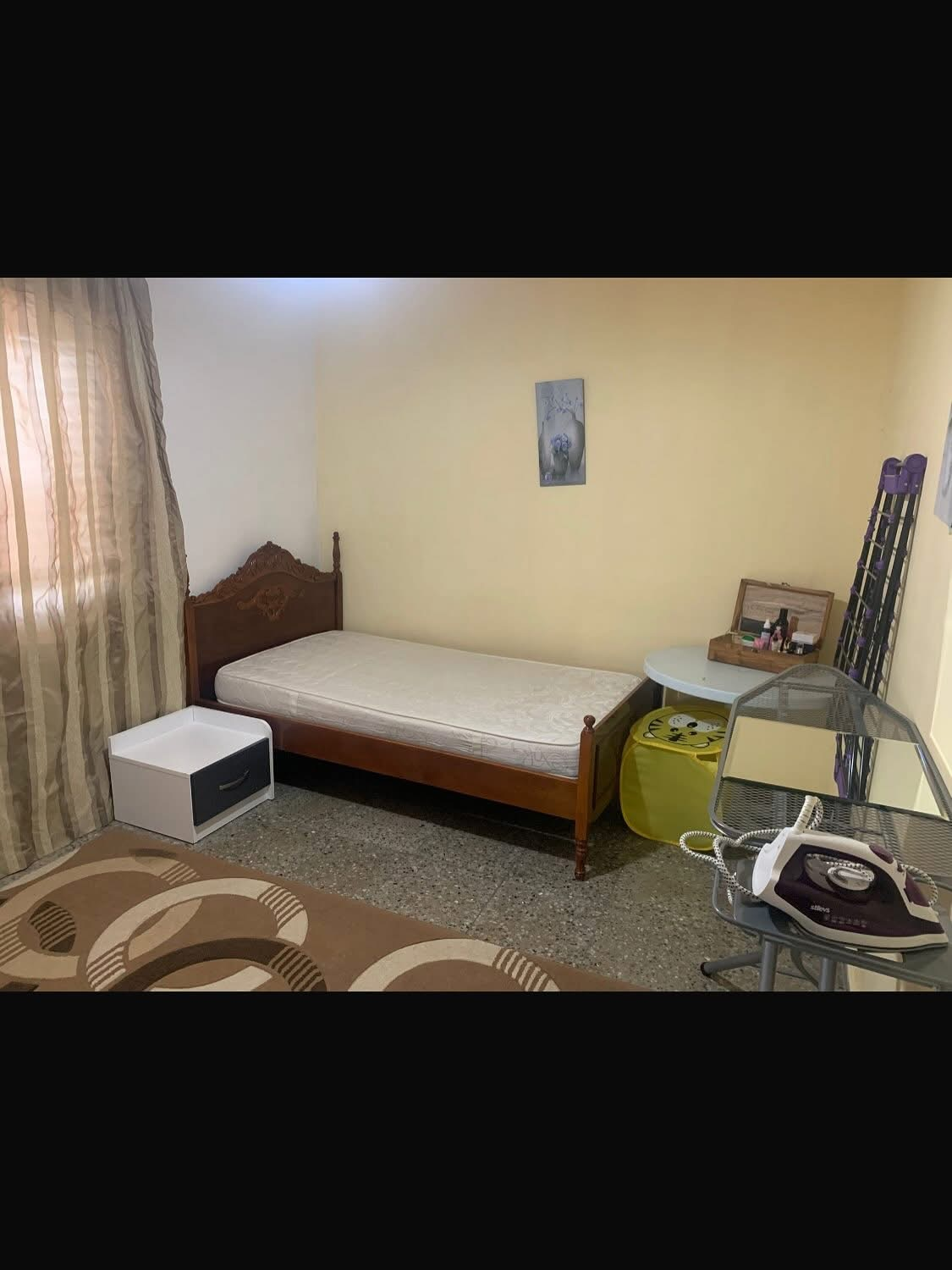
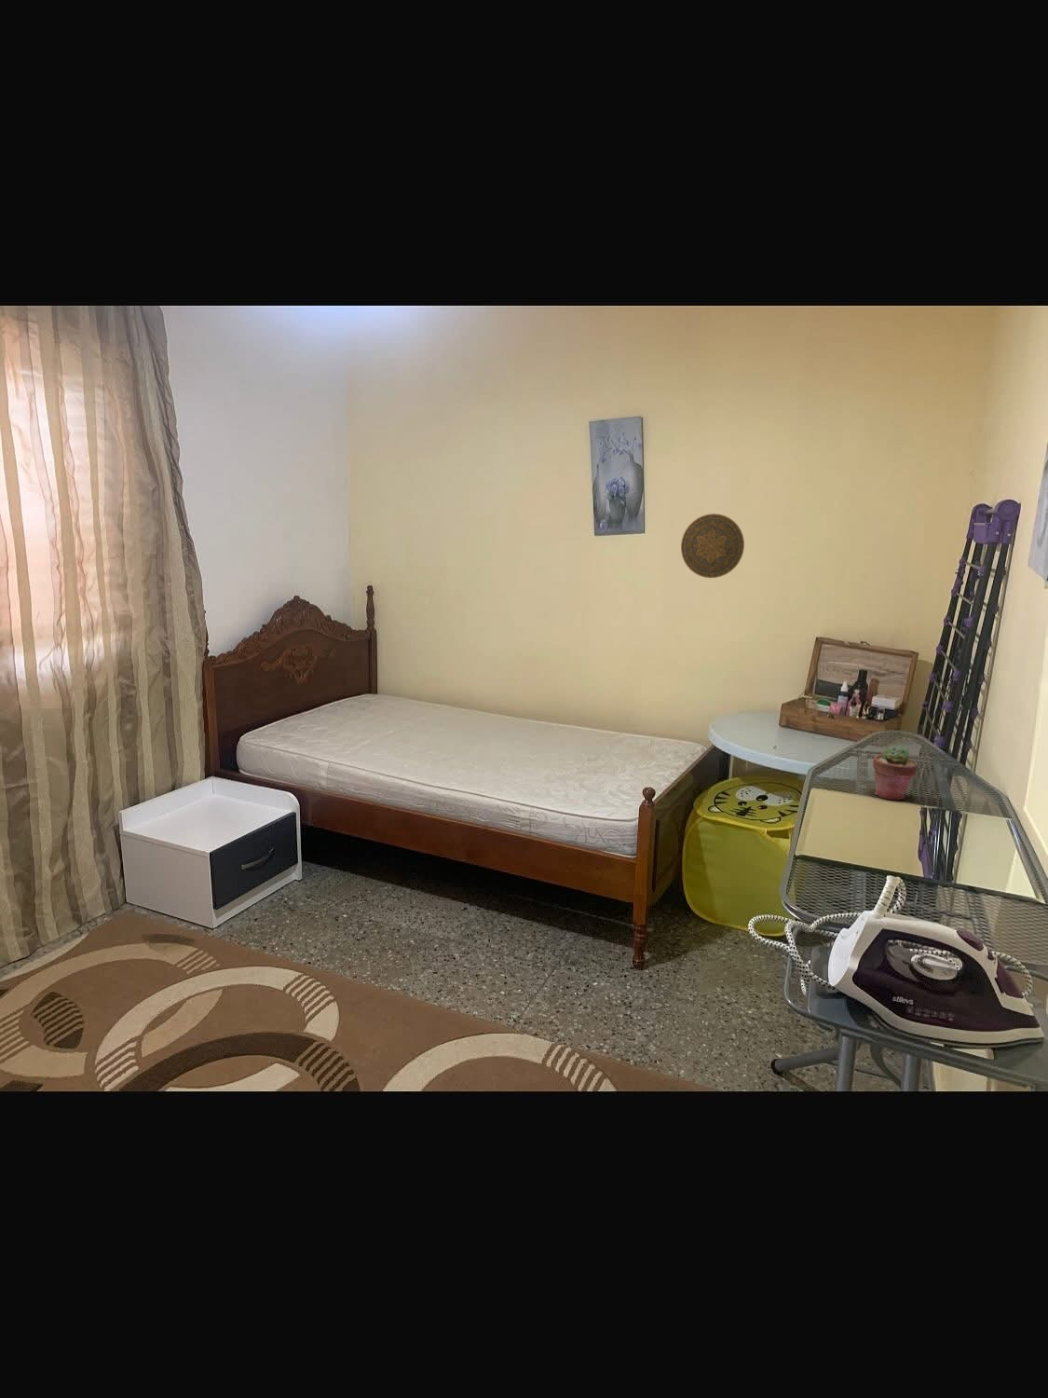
+ potted succulent (894, 769)
+ decorative plate (711, 546)
